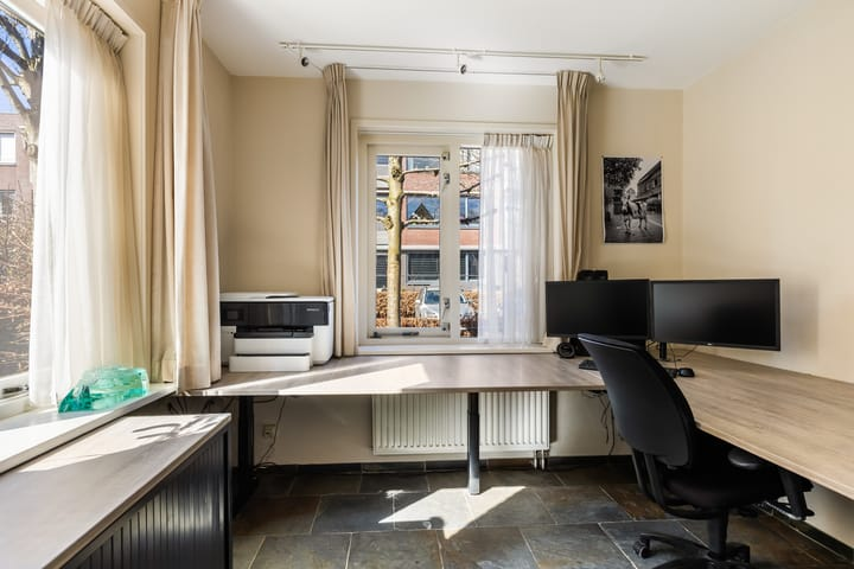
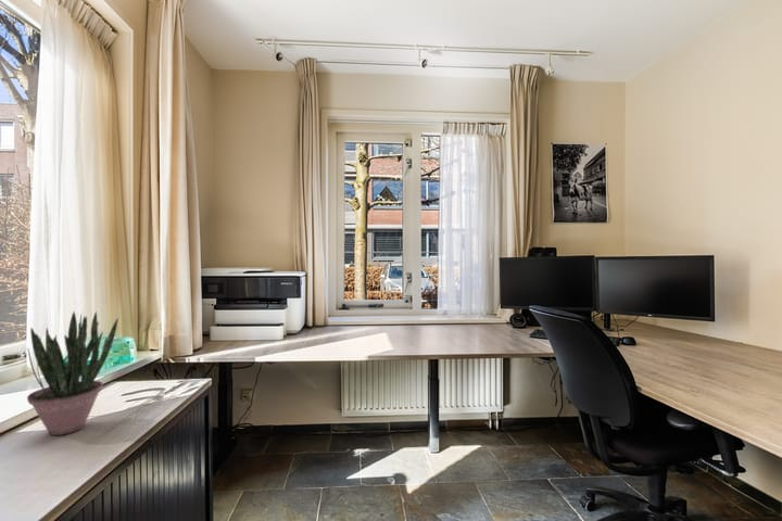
+ potted plant (73, 369)
